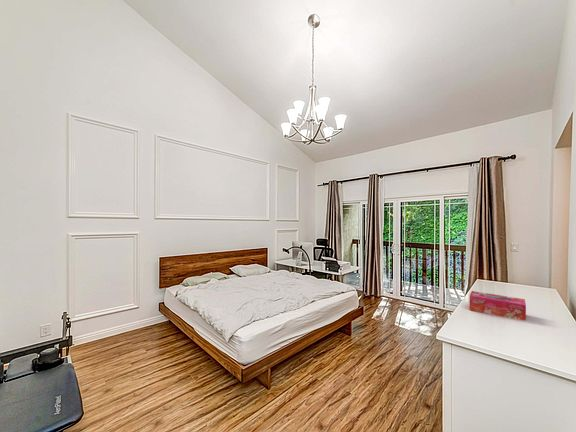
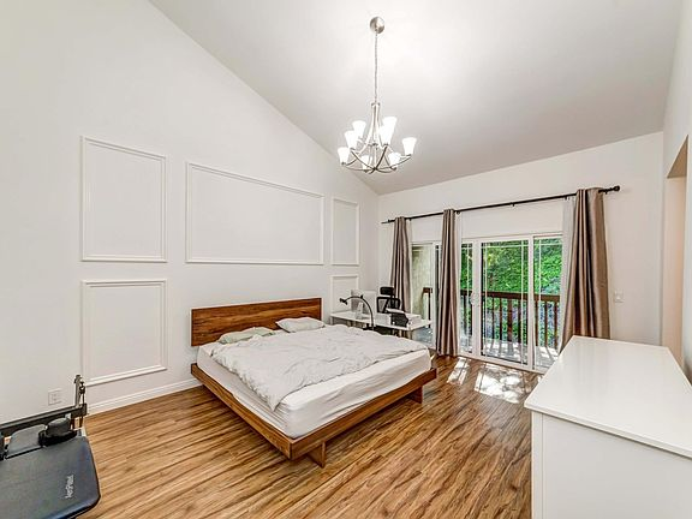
- tissue box (496, 304)
